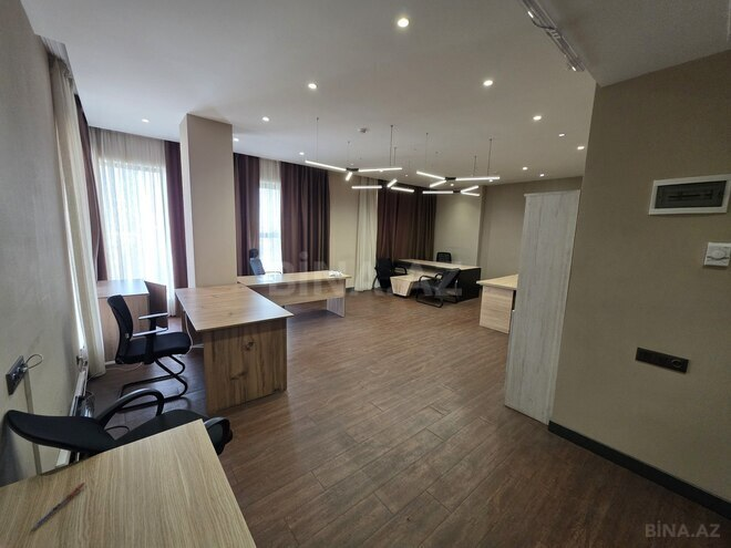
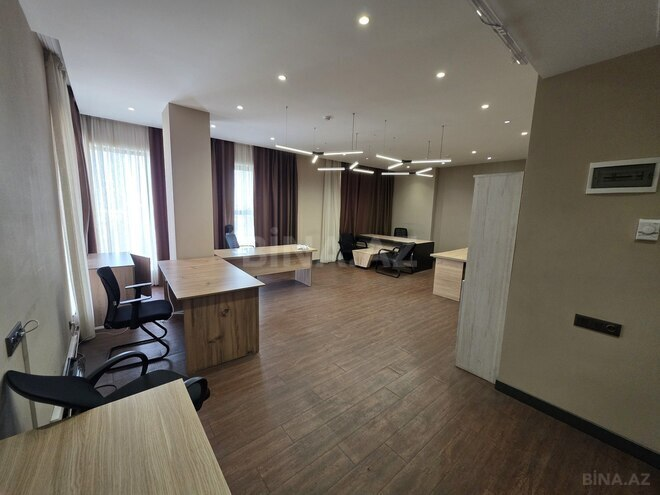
- pen (60, 504)
